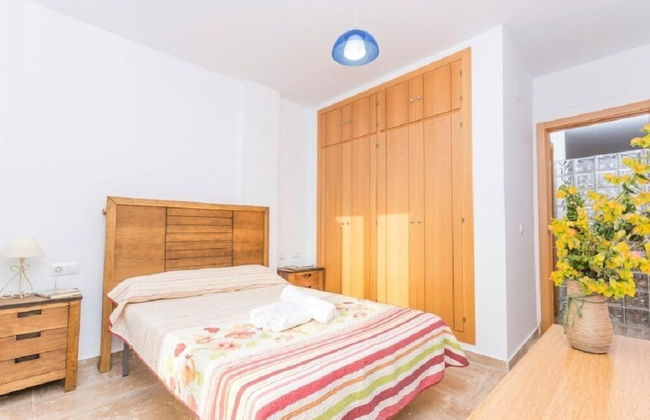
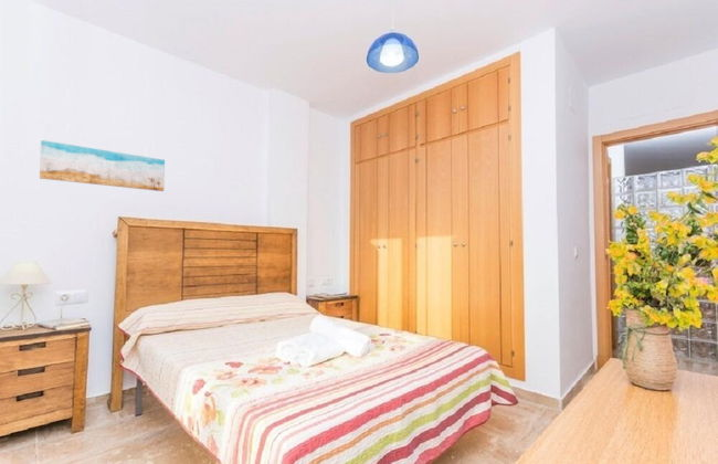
+ wall art (107, 168)
